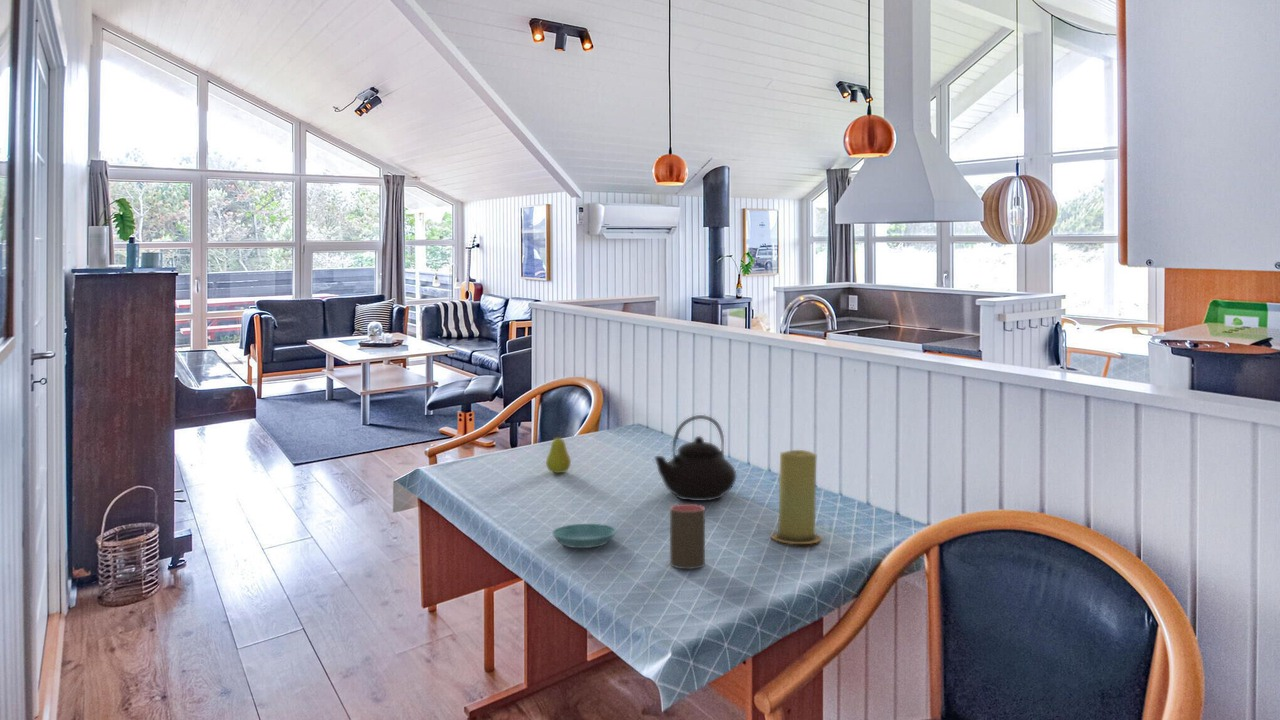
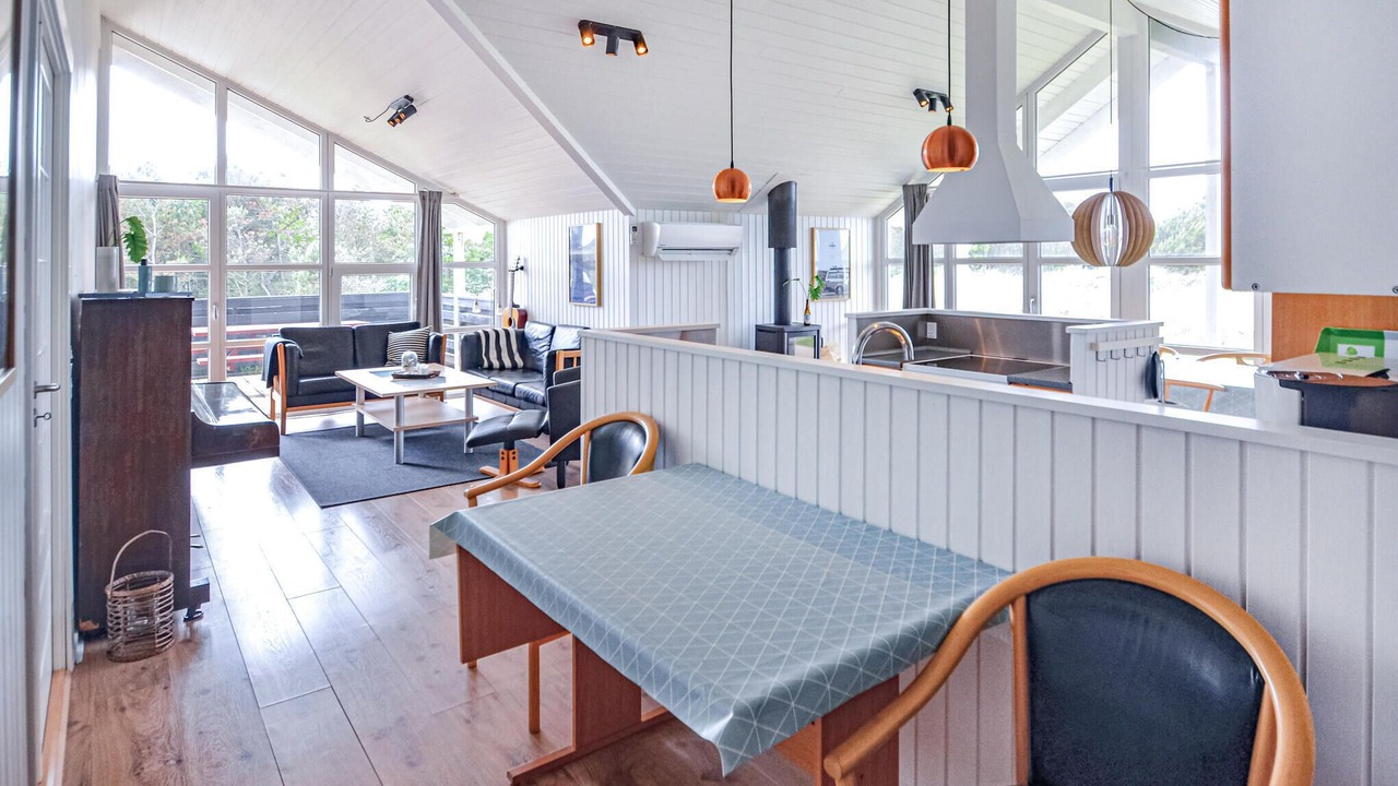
- saucer (584, 536)
- teapot (692, 456)
- candle (796, 494)
- cup (687, 535)
- fruit (558, 452)
